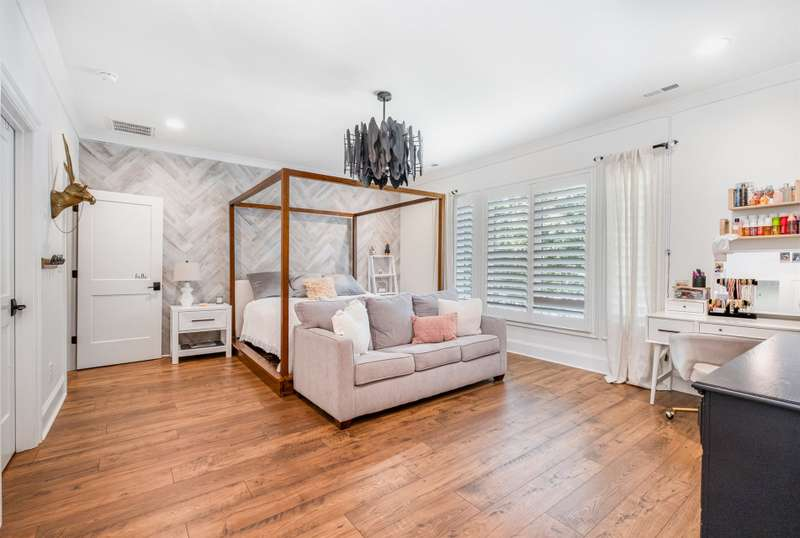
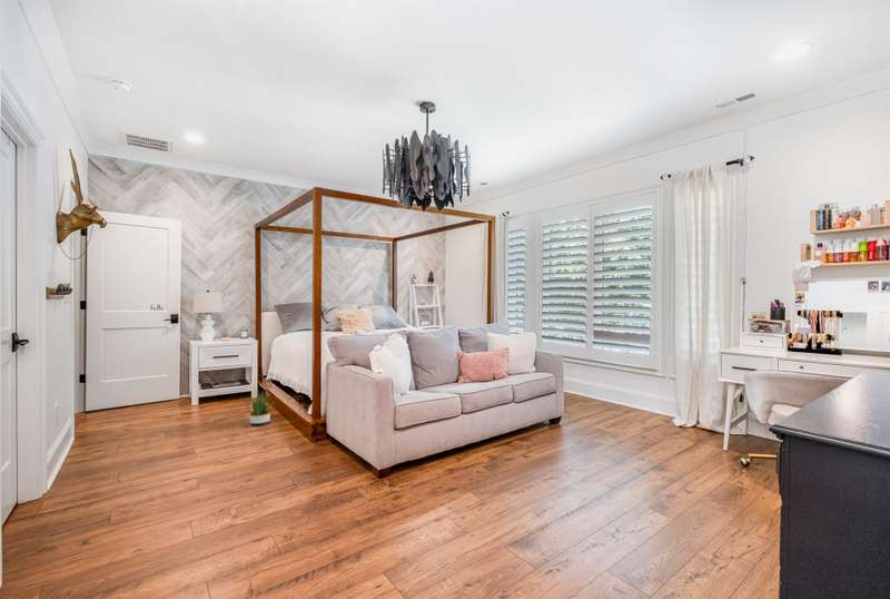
+ potted plant (259, 406)
